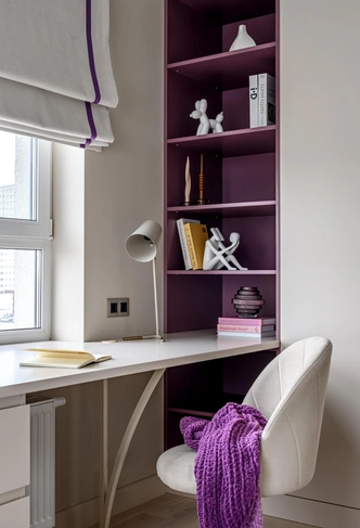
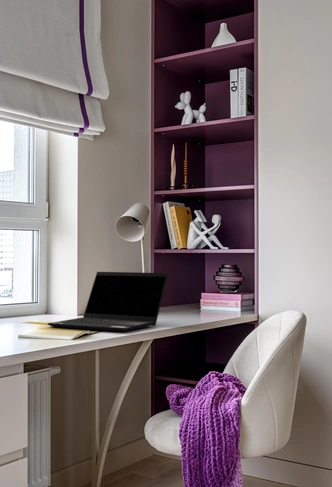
+ laptop computer (109, 299)
